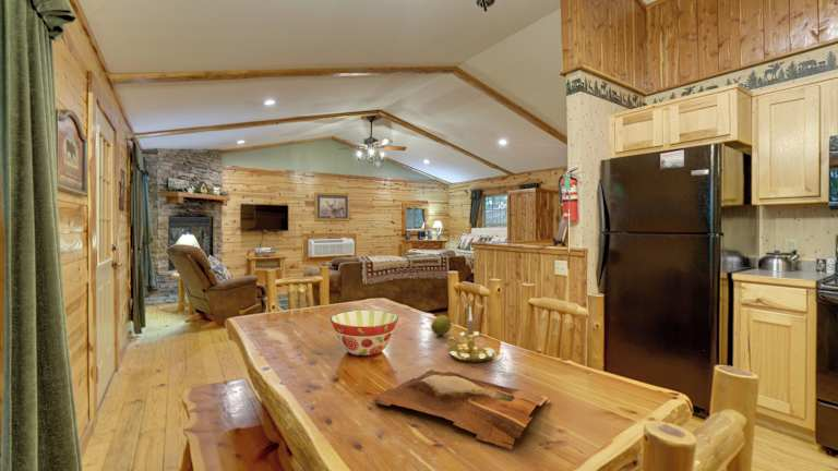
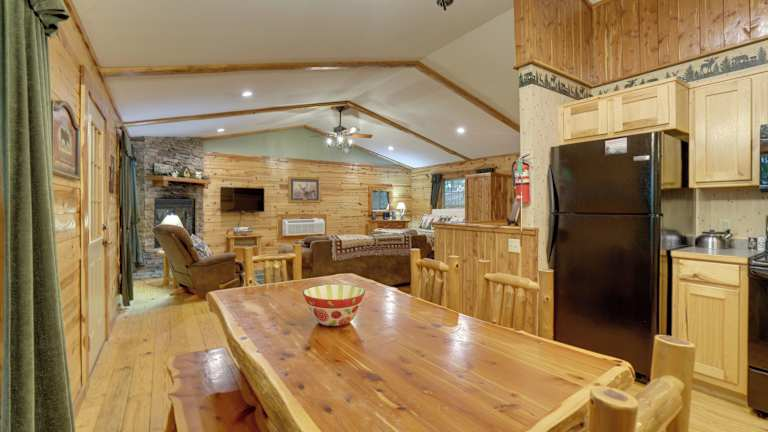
- apple (441, 325)
- candle holder (467, 330)
- cutting board (460, 390)
